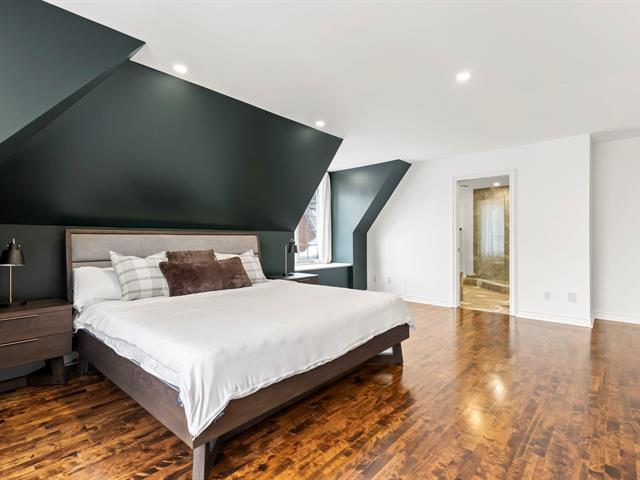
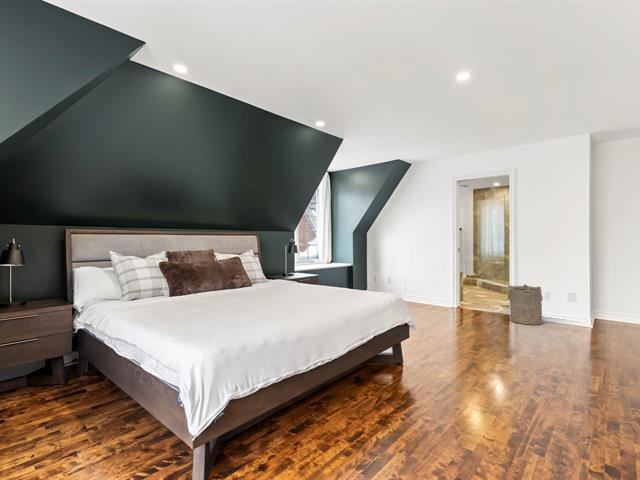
+ laundry hamper (524, 302)
